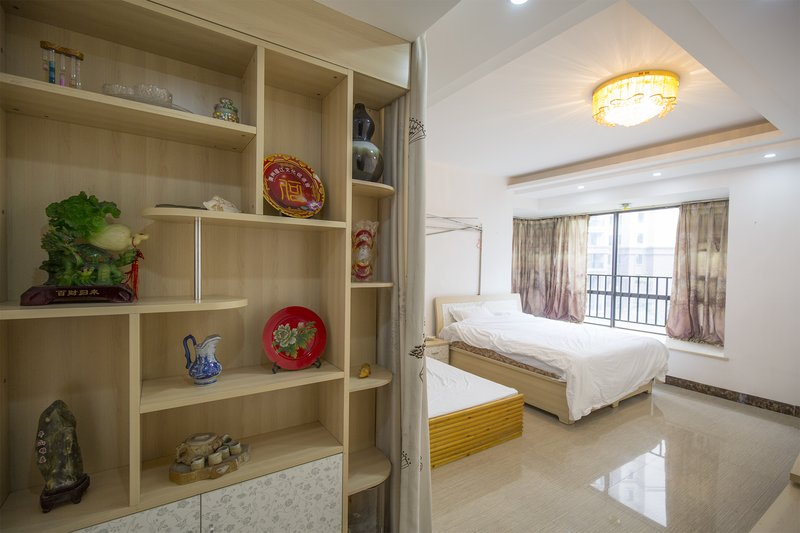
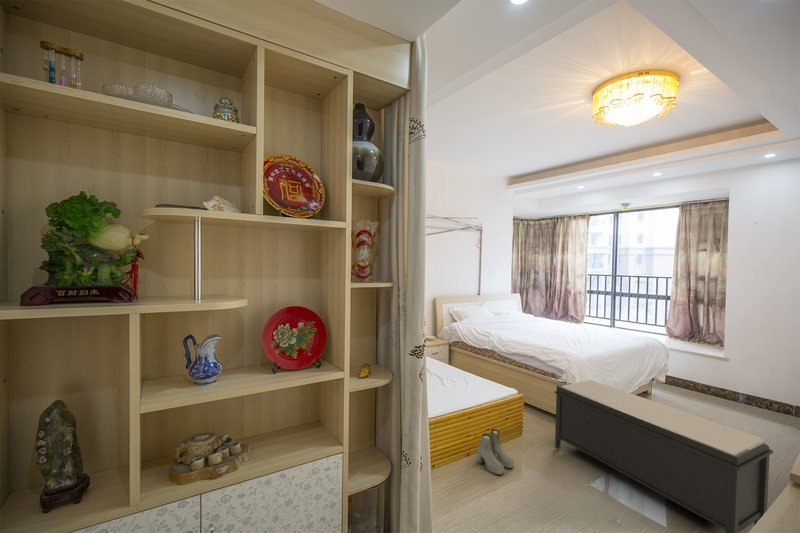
+ bench (643, 444)
+ boots (495, 449)
